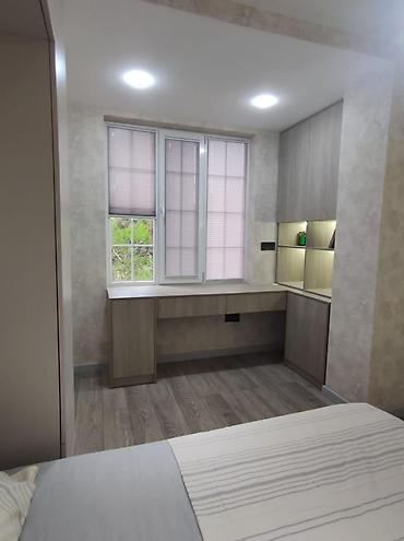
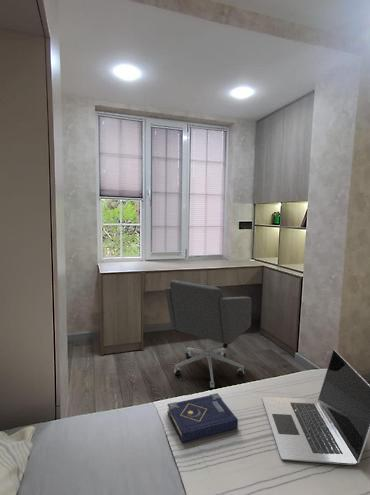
+ office chair (208, 324)
+ laptop (311, 399)
+ book (201, 415)
